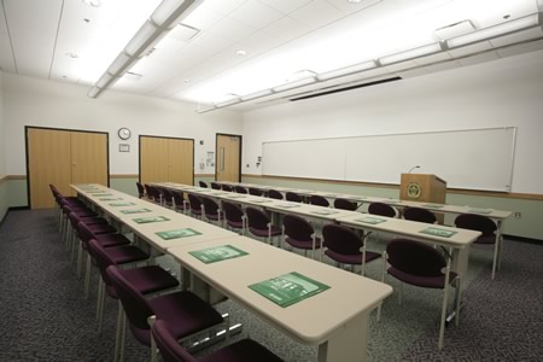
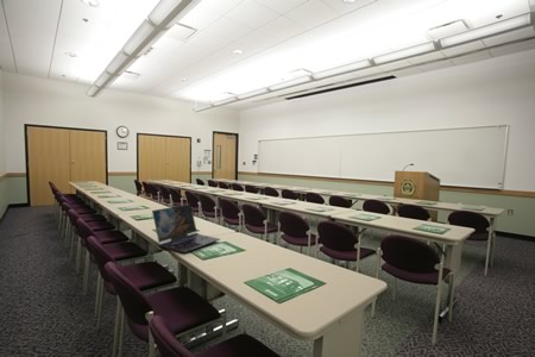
+ laptop (187, 226)
